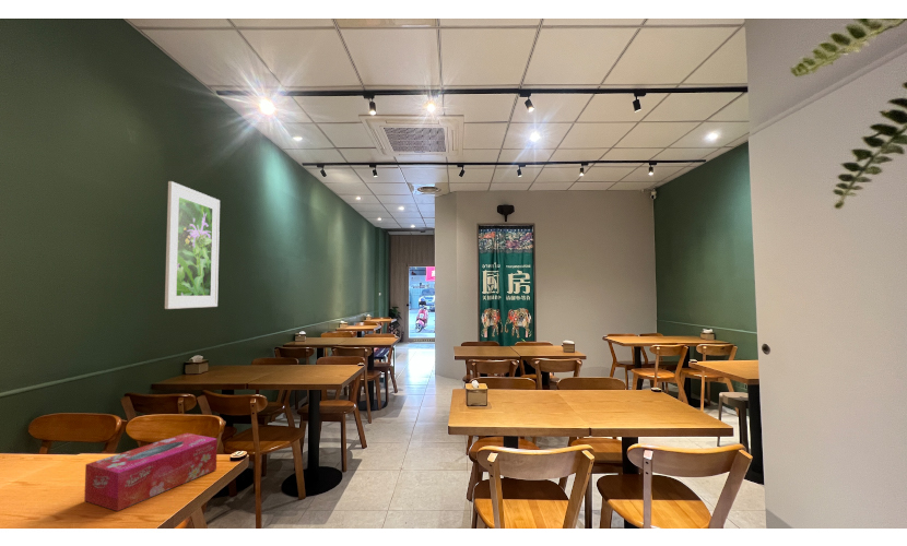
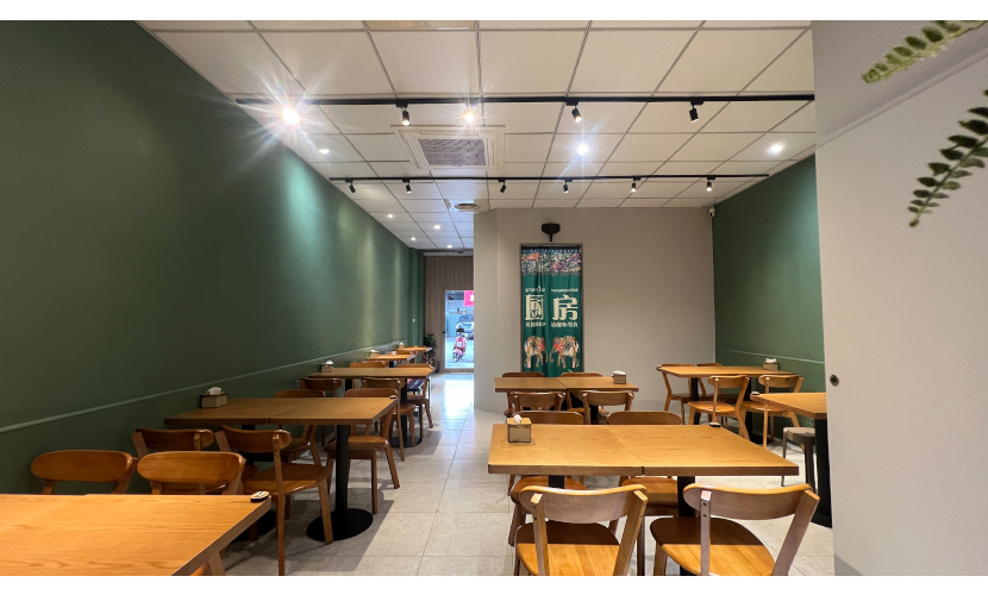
- tissue box (155, 466)
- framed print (195, 249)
